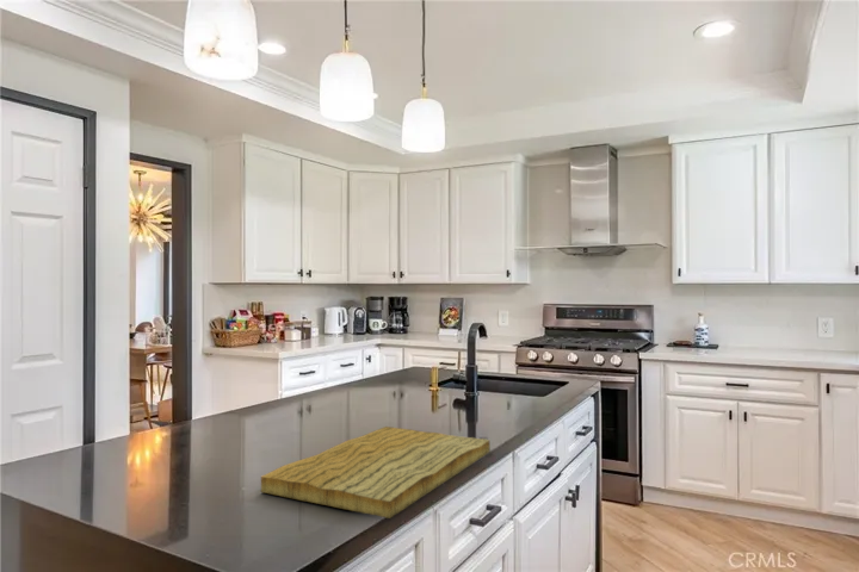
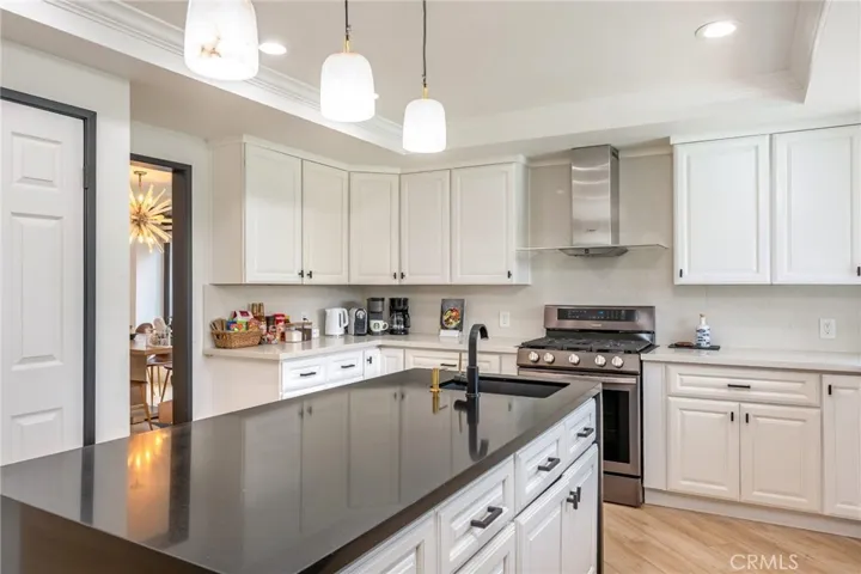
- cutting board (387, 460)
